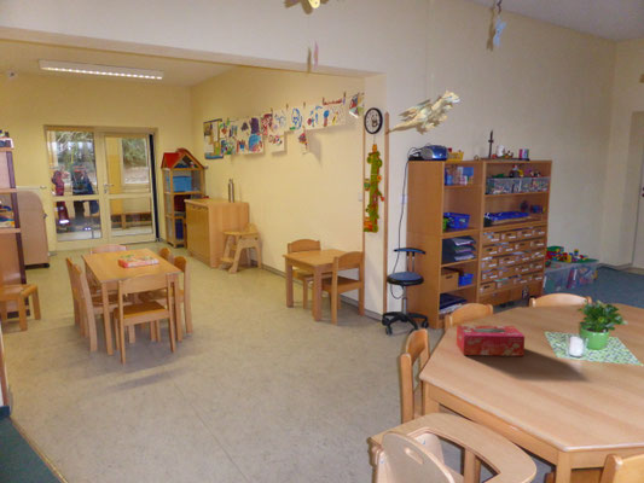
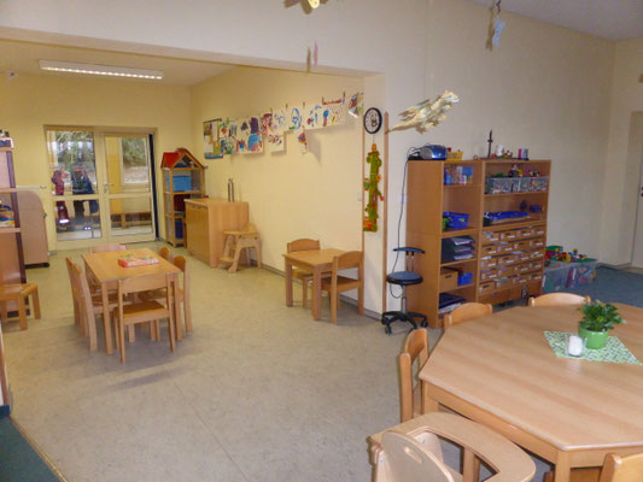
- tissue box (488, 339)
